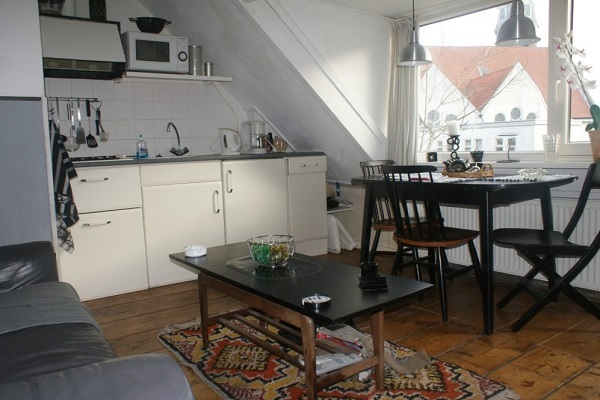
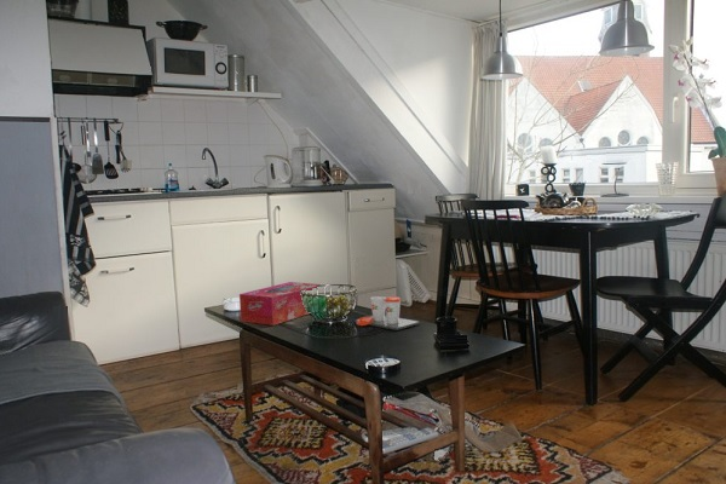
+ tissue box (282, 301)
+ cup (384, 310)
